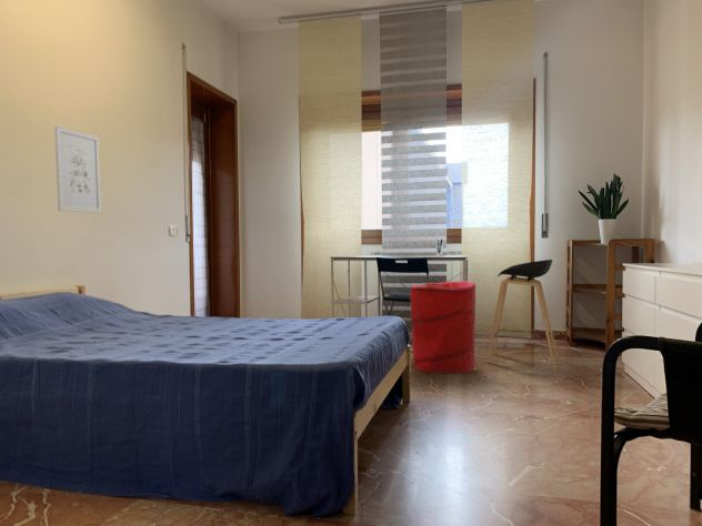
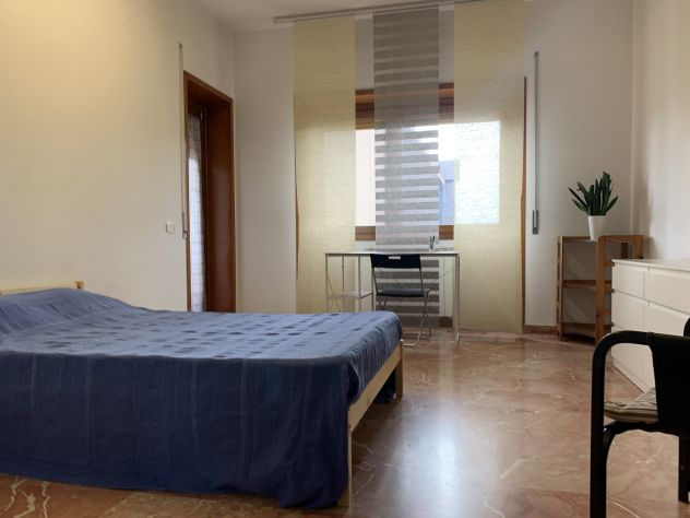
- laundry hamper (442, 323)
- stool (540, 307)
- wall art (79, 172)
